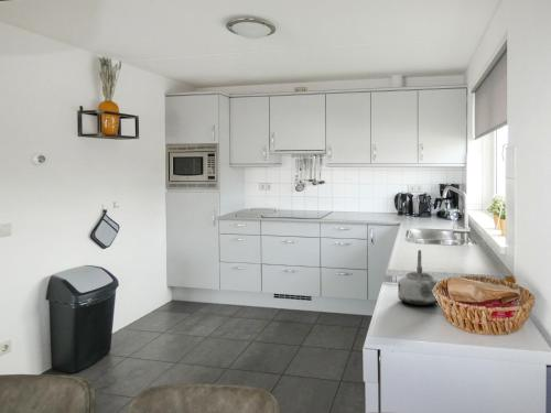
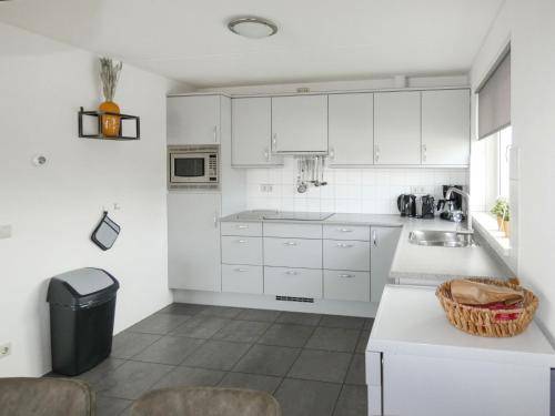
- kettle (419, 275)
